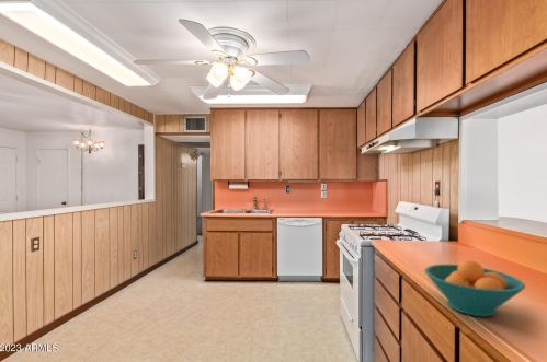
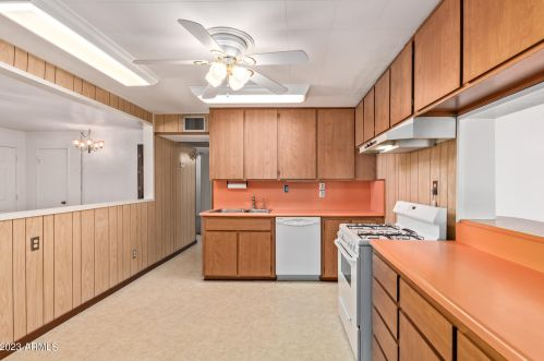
- fruit bowl (470, 284)
